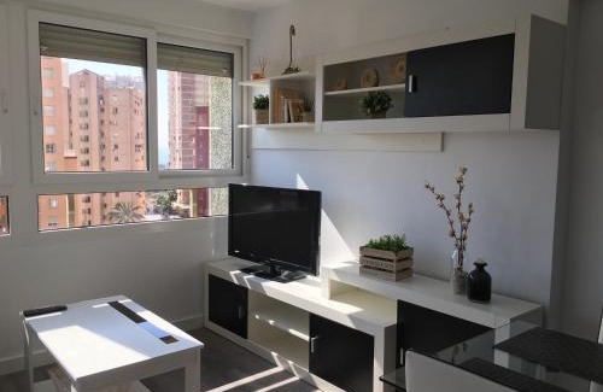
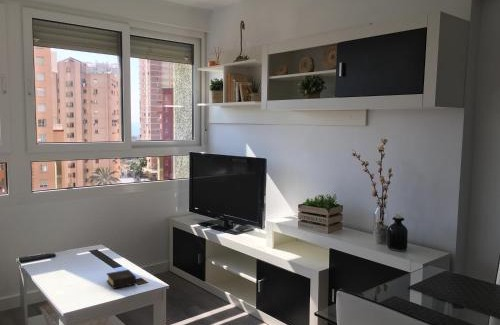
+ book (121, 279)
